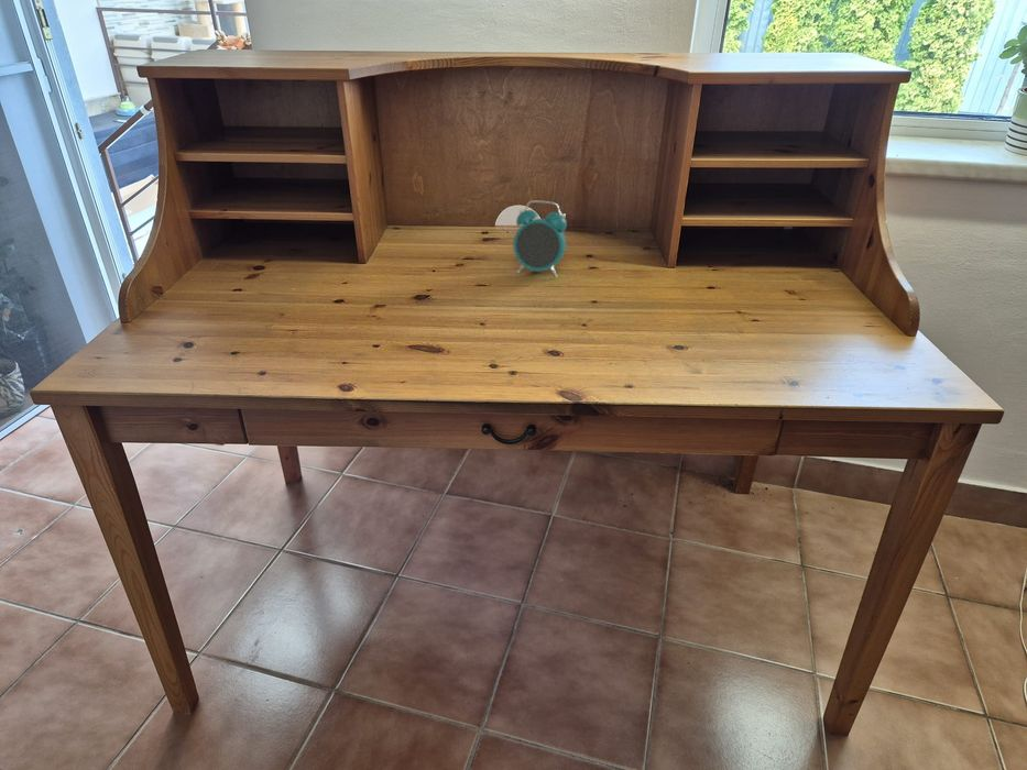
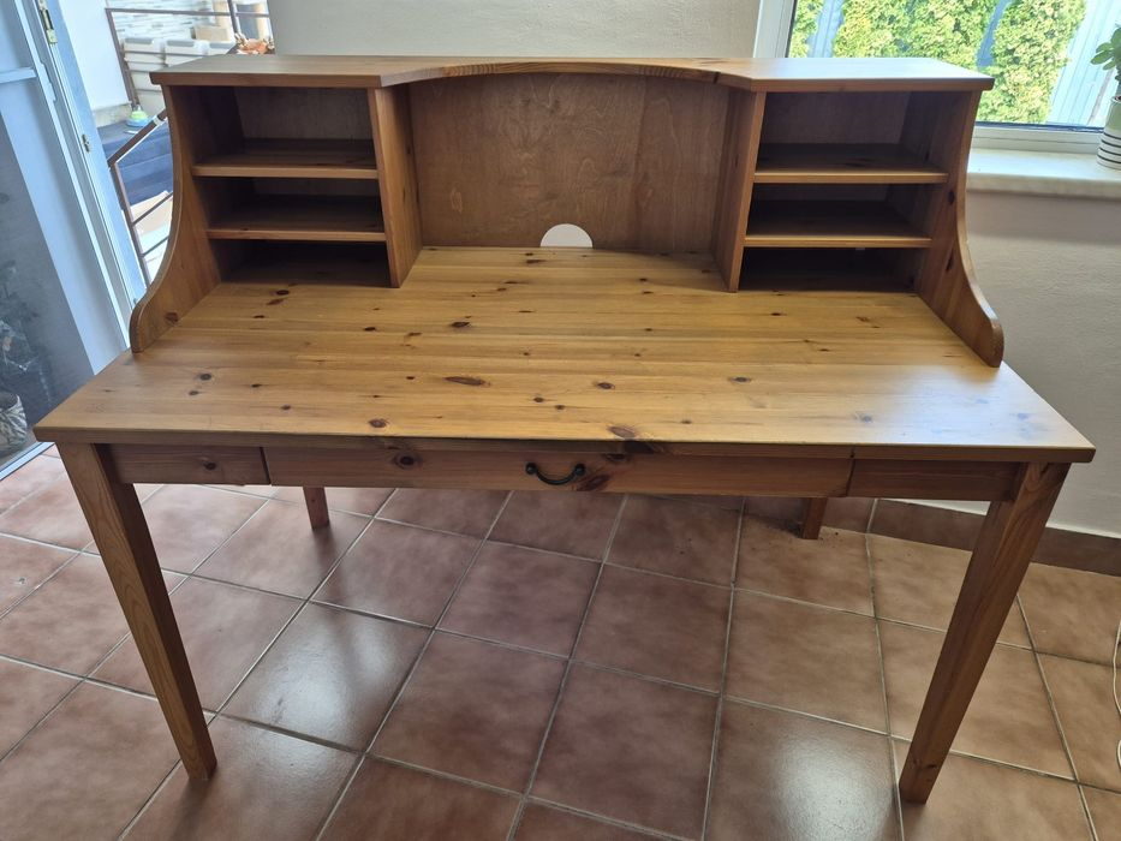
- alarm clock (539, 239)
